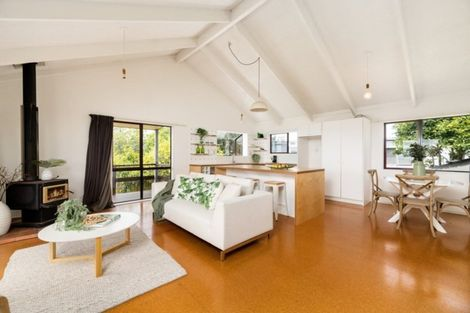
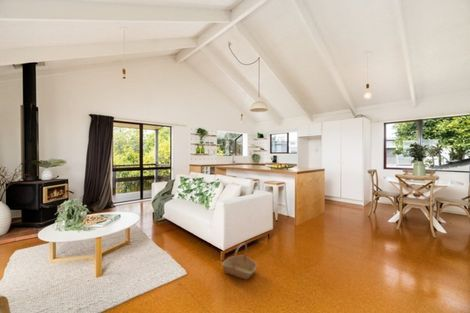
+ basket (239, 258)
